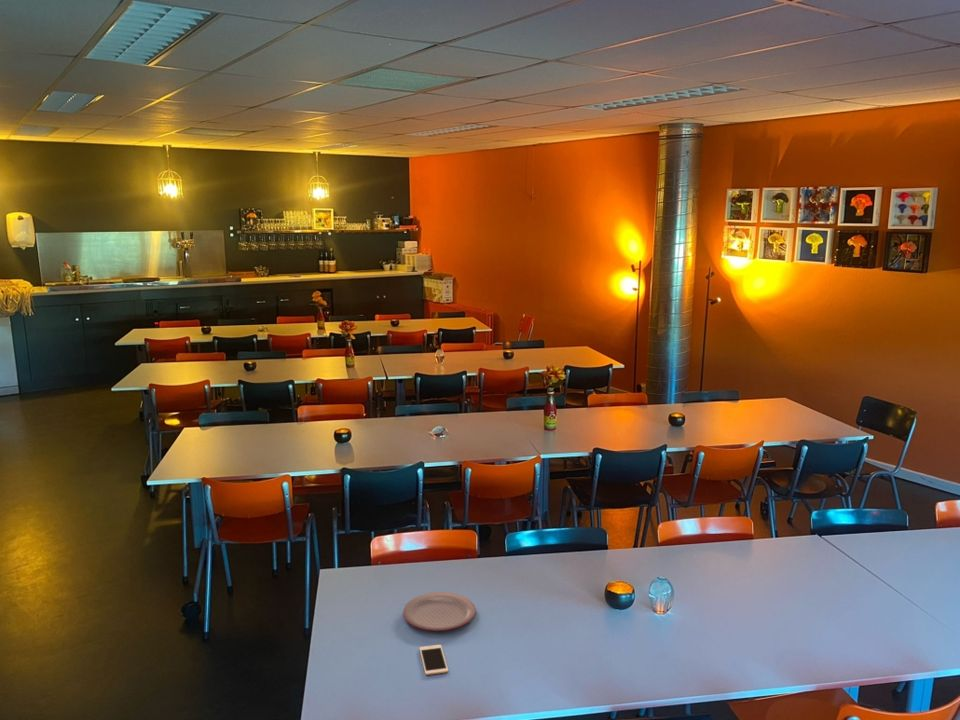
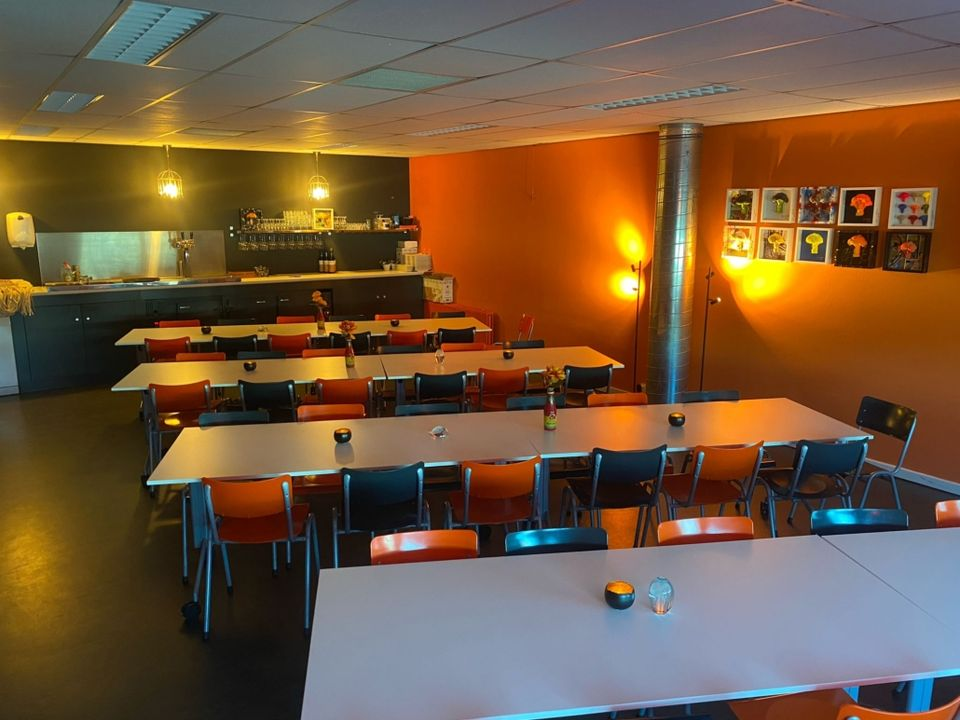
- cell phone (433, 659)
- plate (439, 612)
